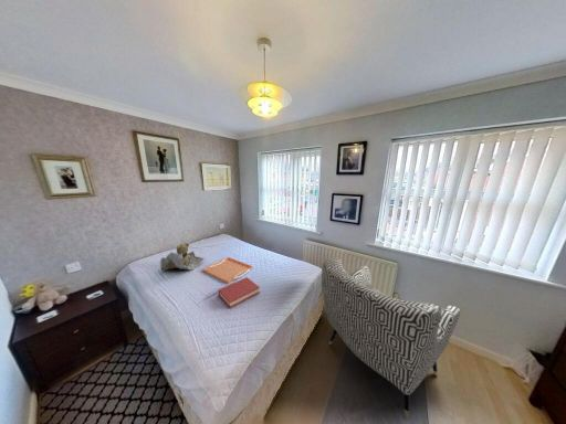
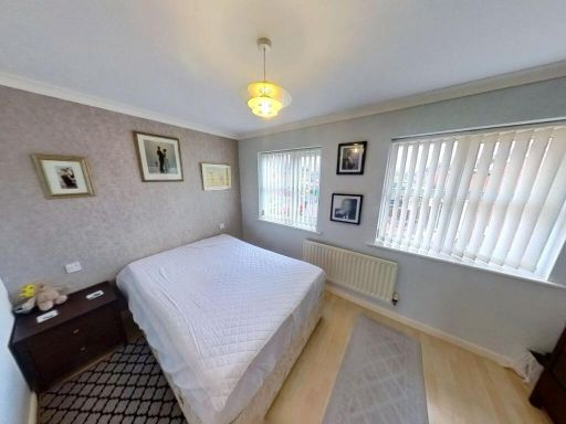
- hardback book (239, 290)
- armchair (378, 318)
- serving tray (228, 268)
- teddy bear (182, 255)
